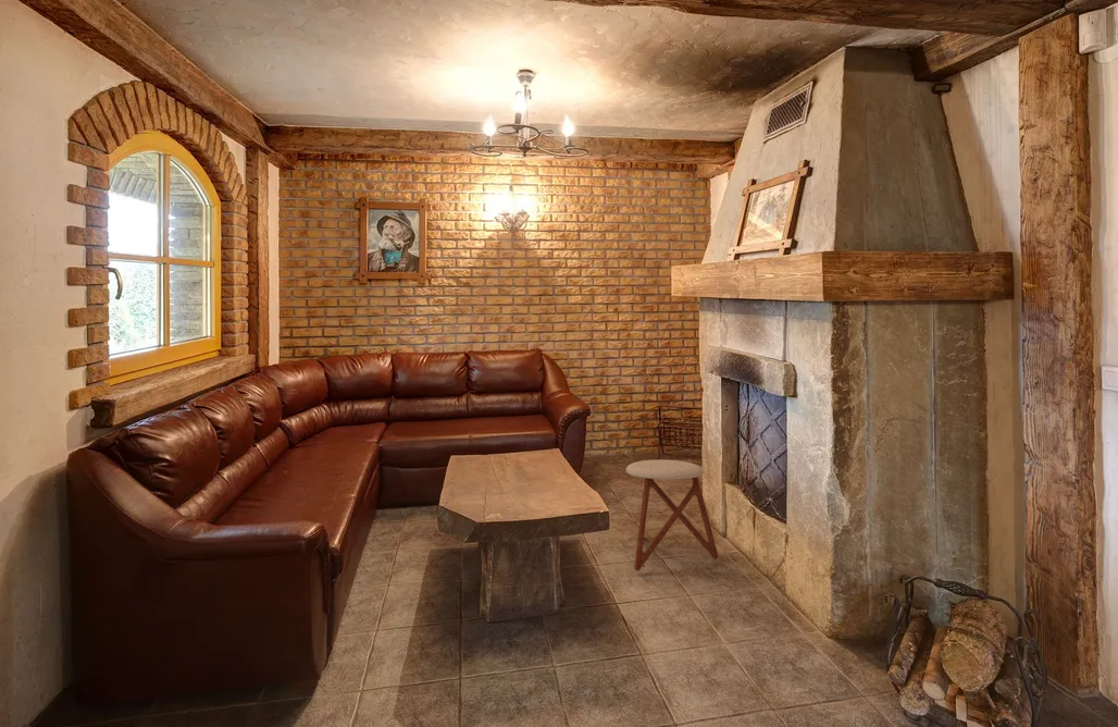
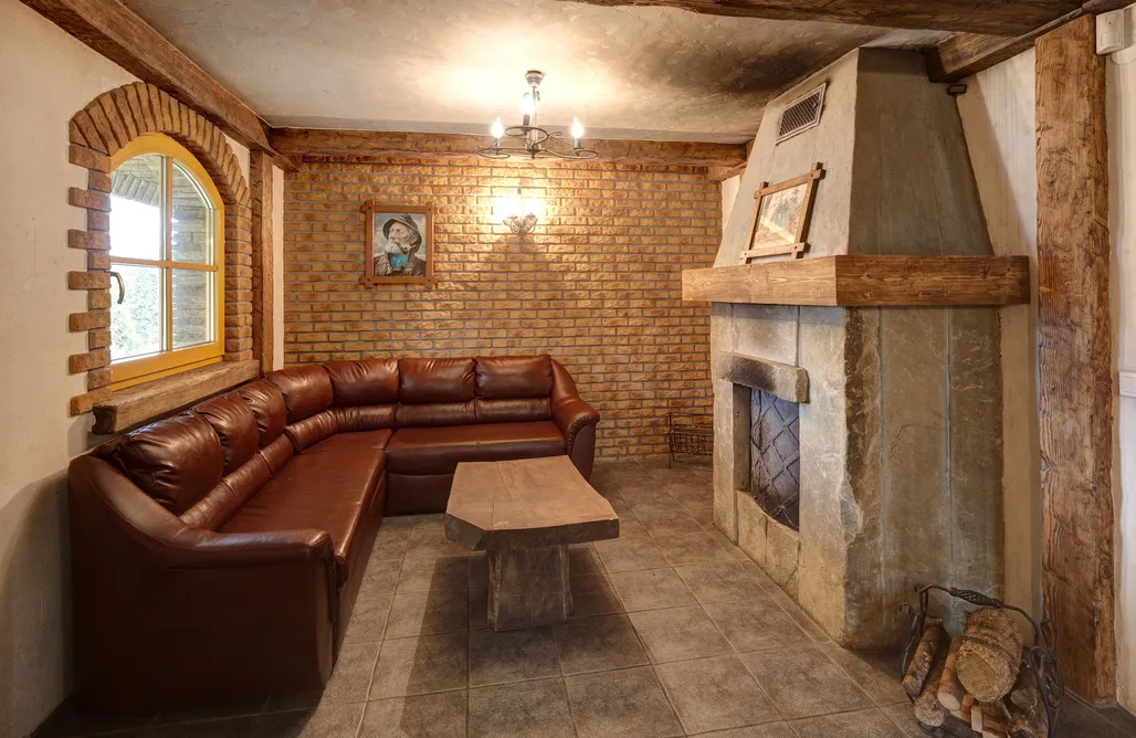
- stool (667, 504)
